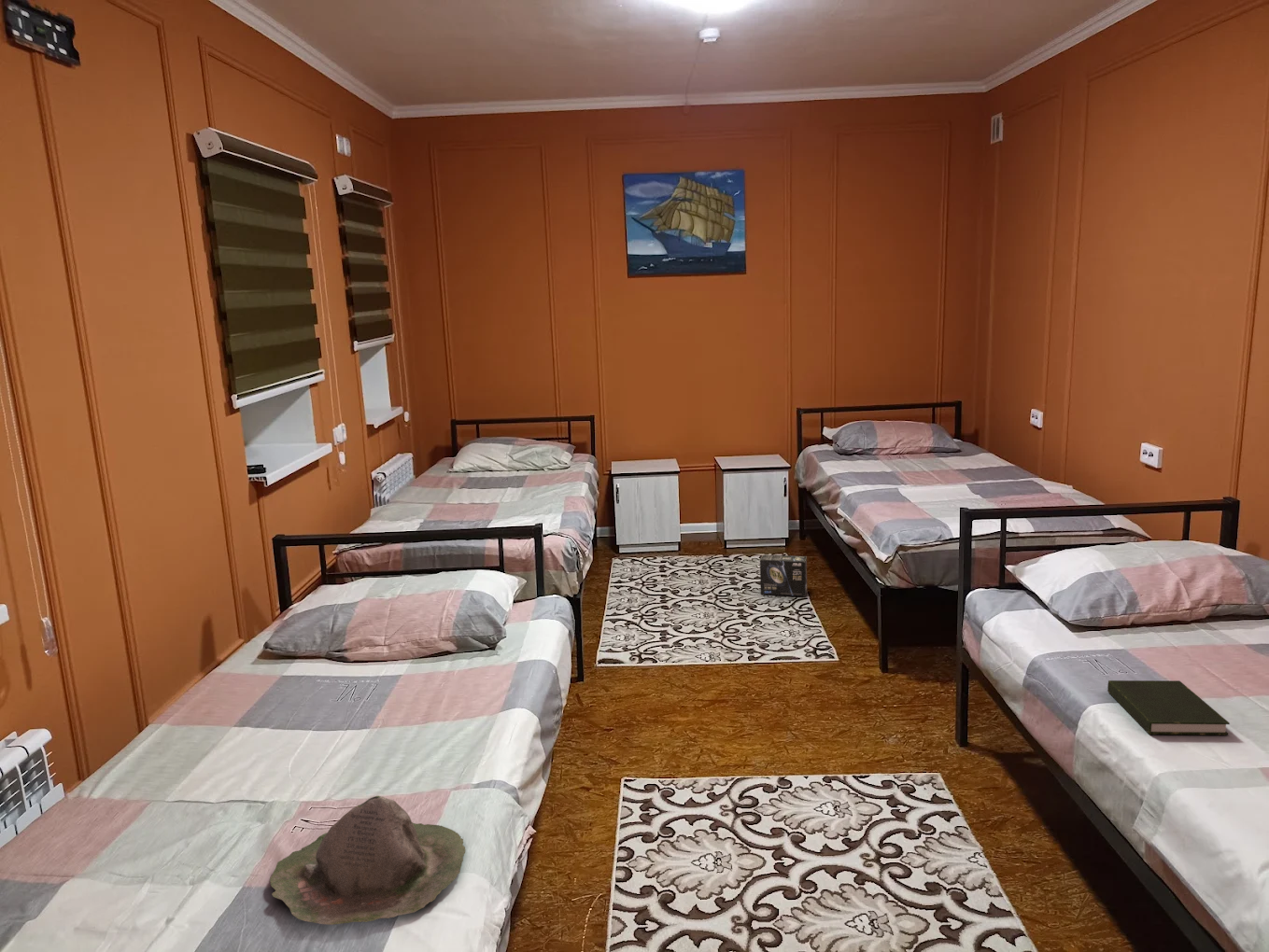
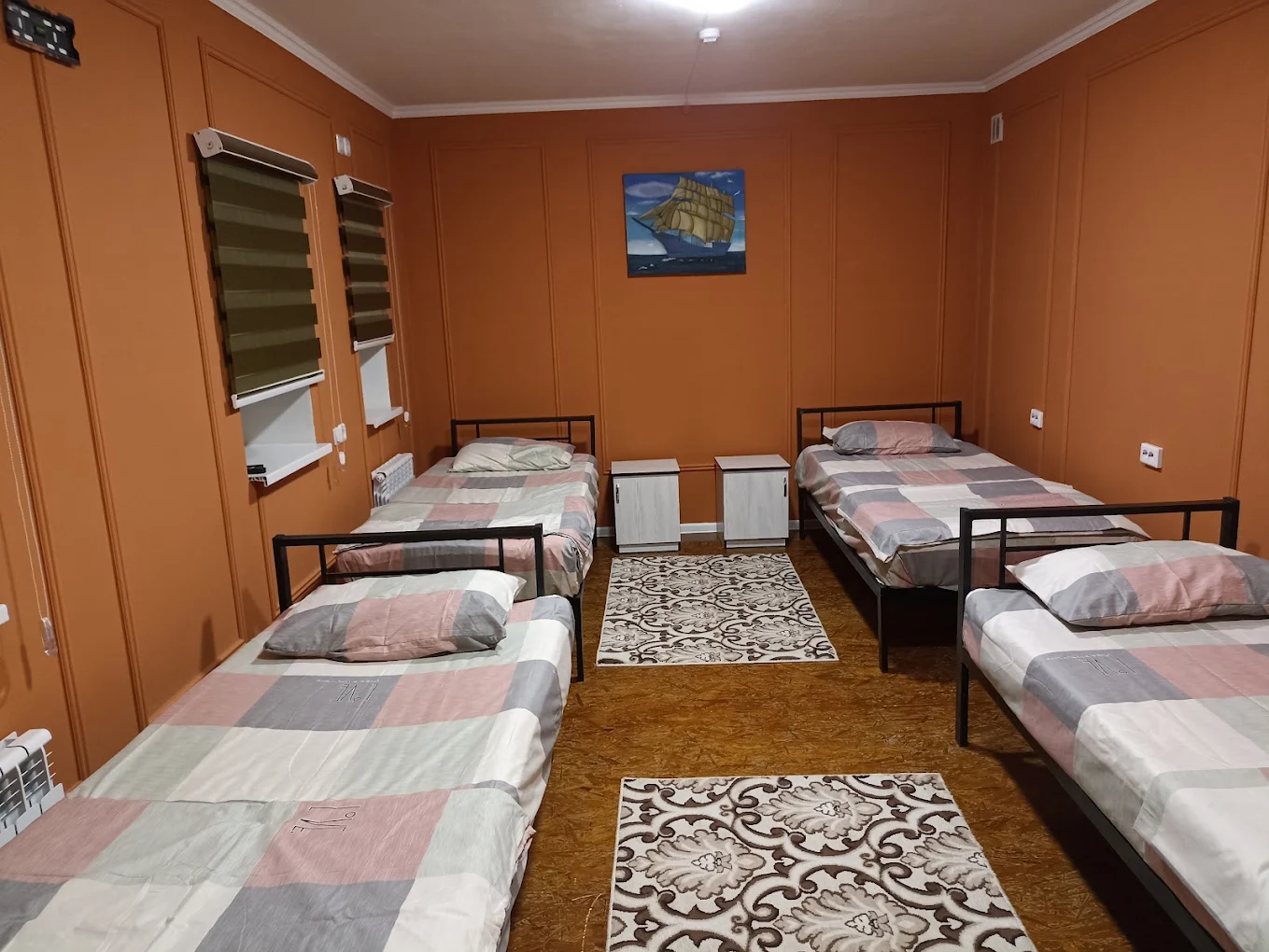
- book (1164, 706)
- box (783, 575)
- hat (365, 837)
